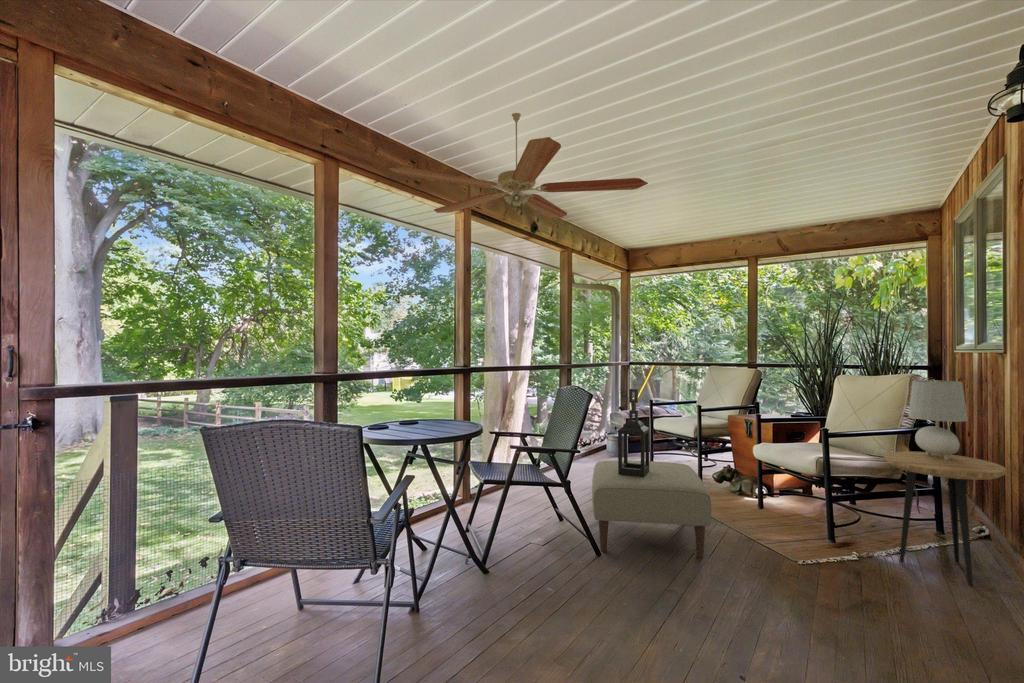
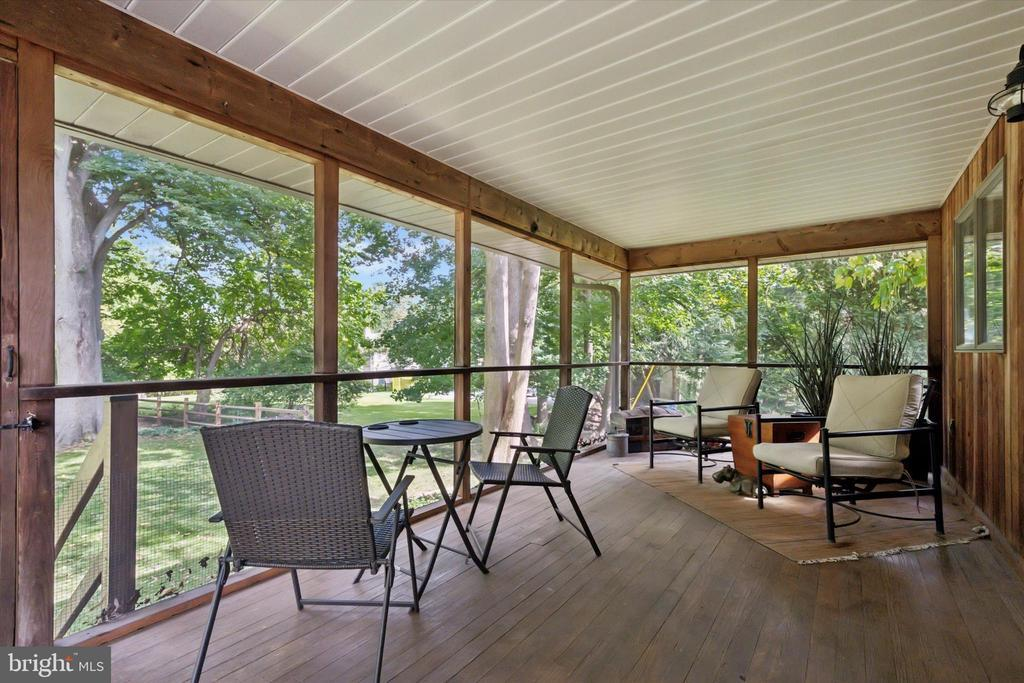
- ceiling fan (524, 157)
- table lamp (937, 418)
- ottoman (646, 503)
- lantern (633, 430)
- side table (950, 512)
